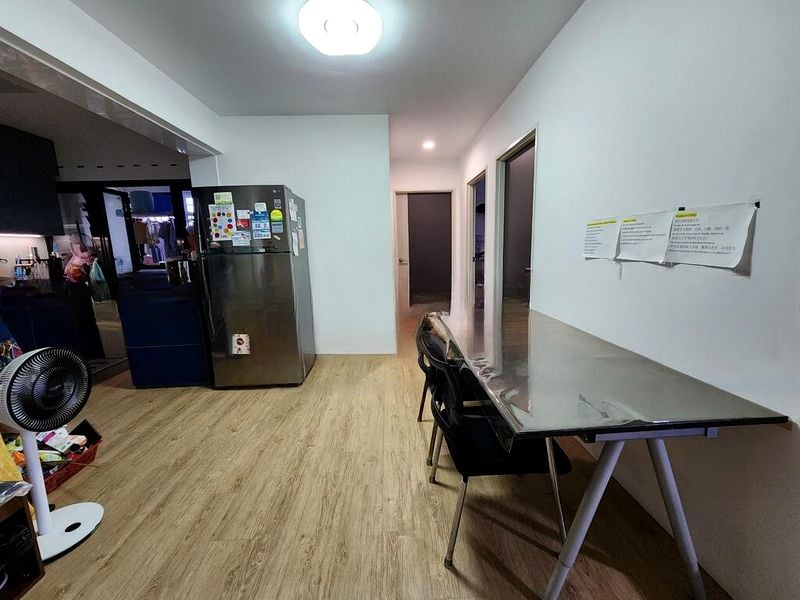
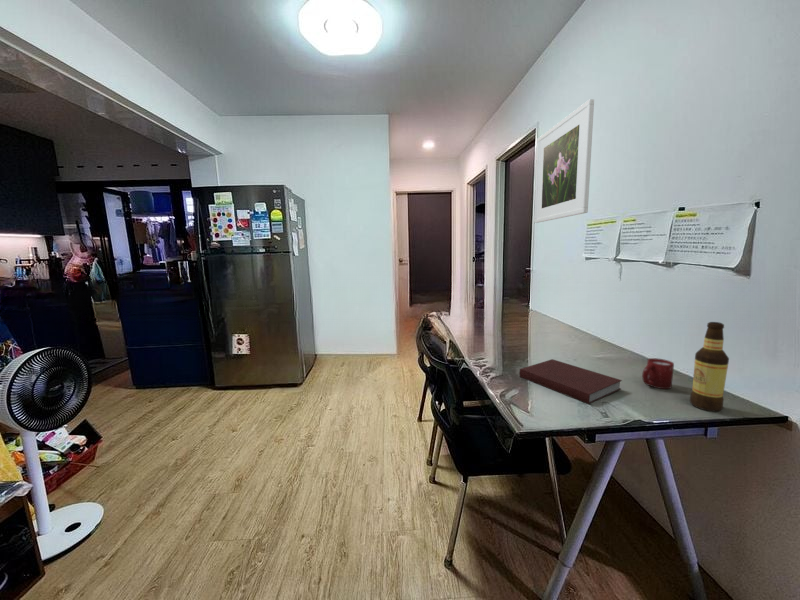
+ notebook (567, 378)
+ cup (655, 373)
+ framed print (559, 171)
+ bottle (710, 365)
